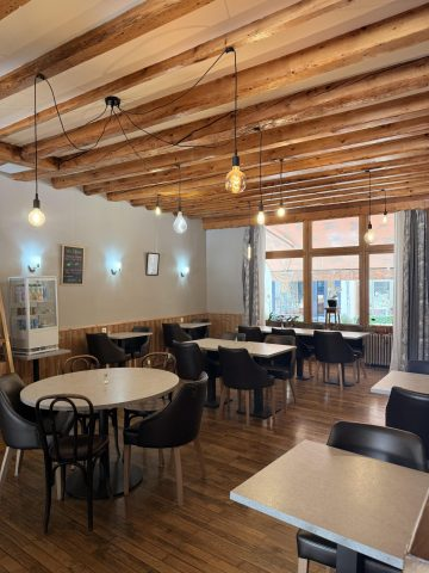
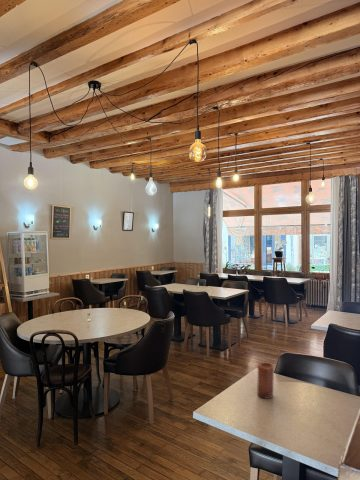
+ candle (265, 380)
